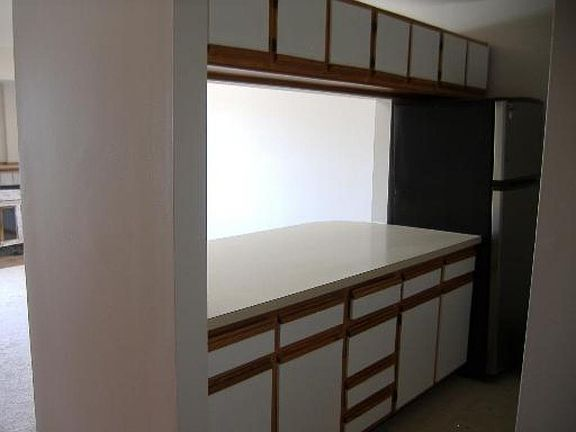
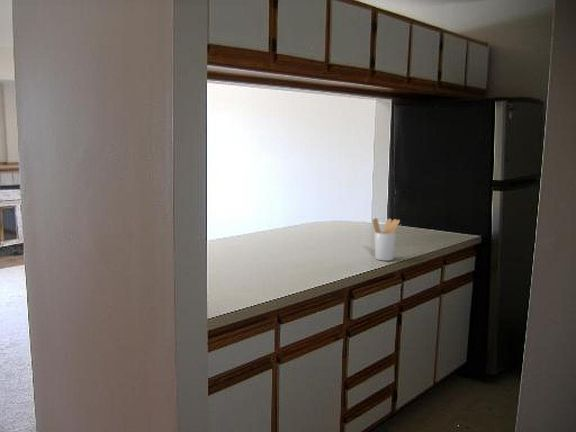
+ utensil holder (387, 238)
